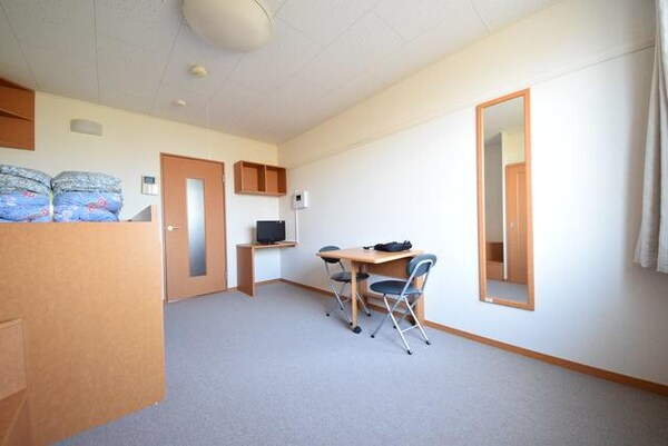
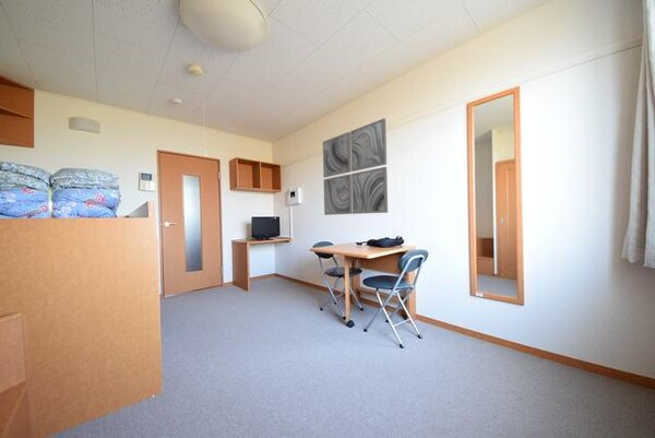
+ wall art (352, 174)
